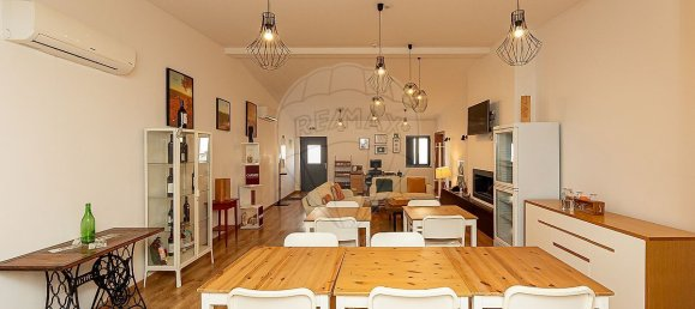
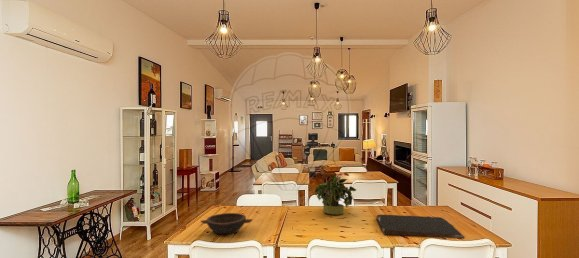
+ cutting board (415, 224)
+ bowl (226, 224)
+ potted plant (332, 191)
